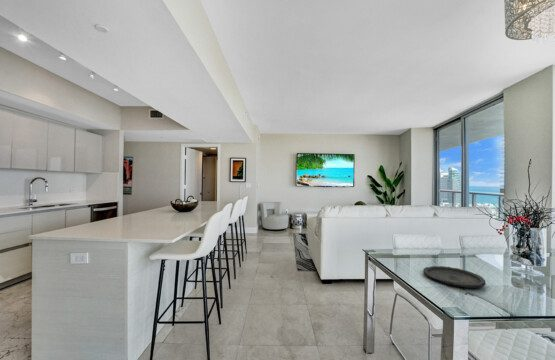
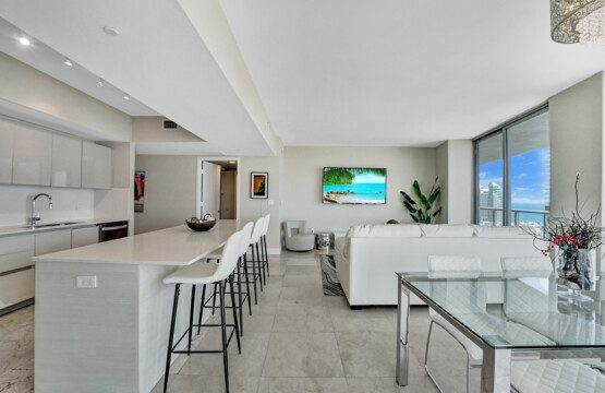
- plate (452, 276)
